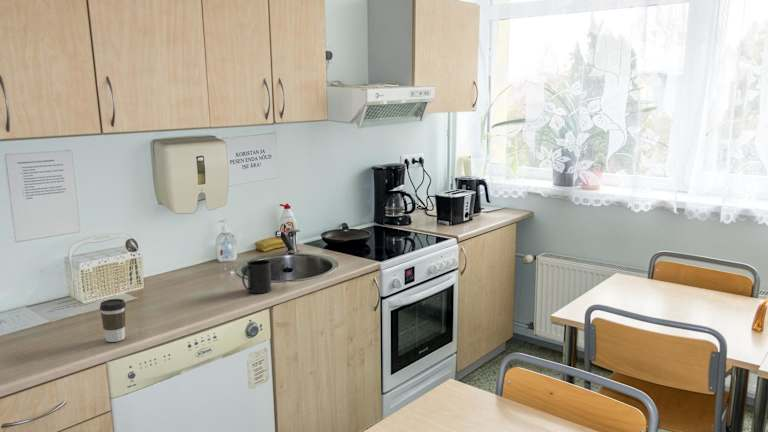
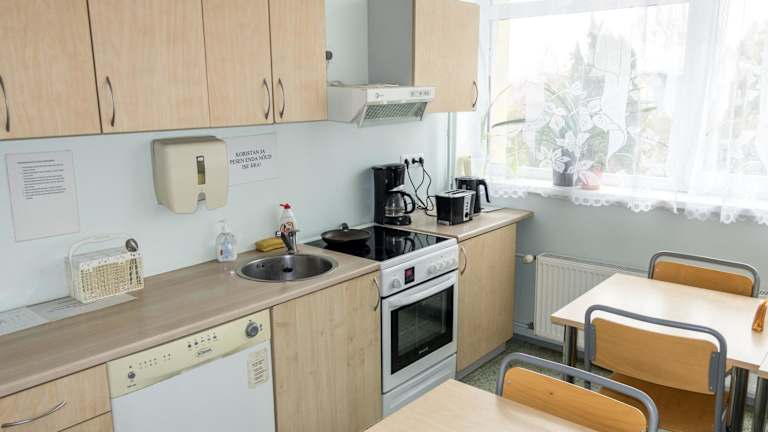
- mug (255, 277)
- coffee cup (113, 320)
